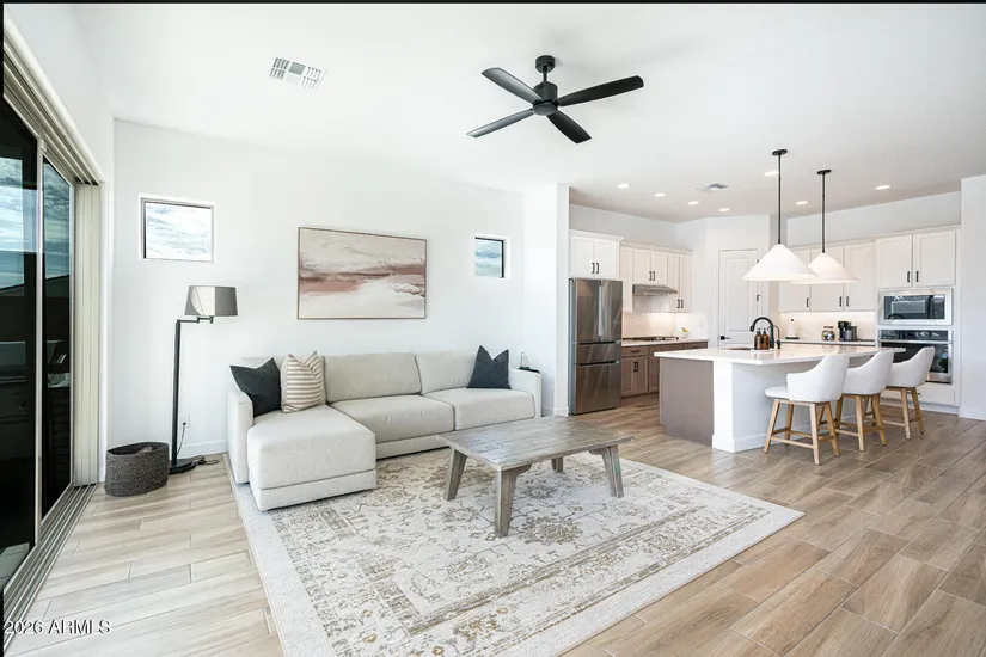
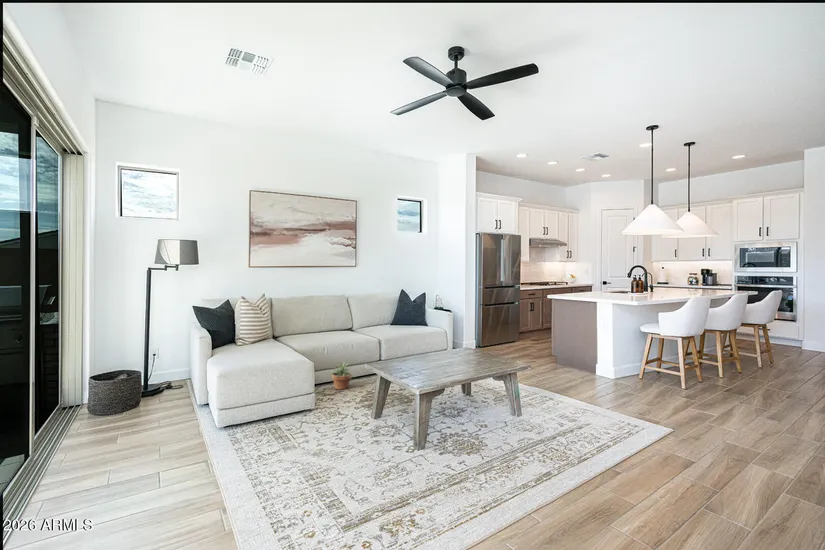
+ potted plant (342, 375)
